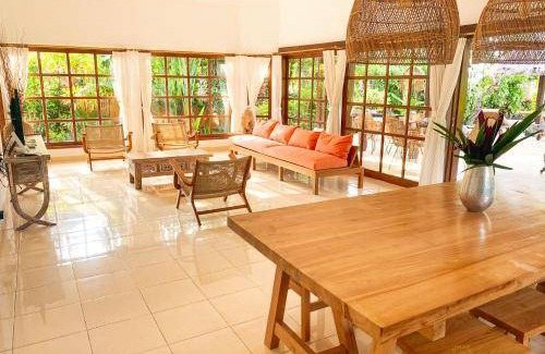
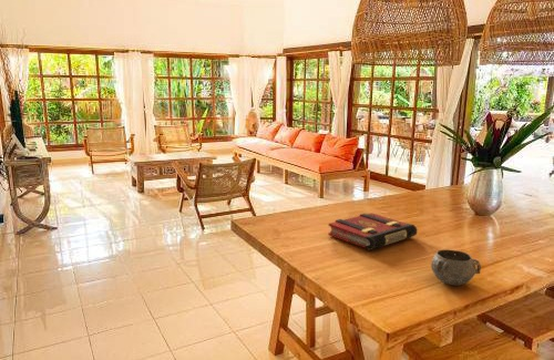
+ book (371, 229)
+ decorative bowl (454, 267)
